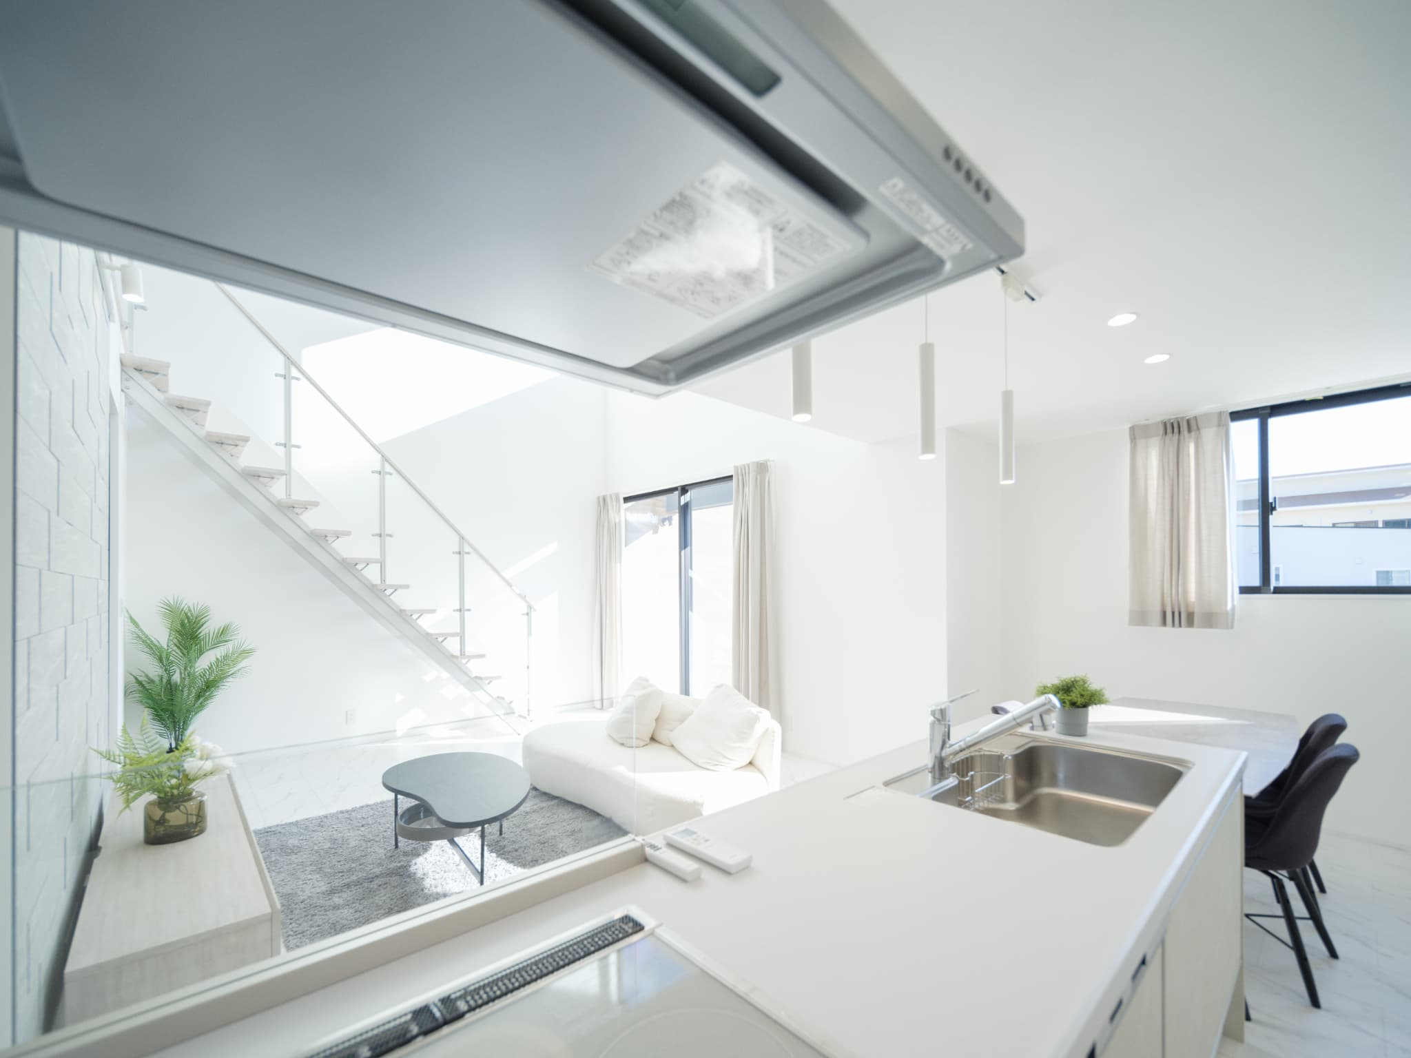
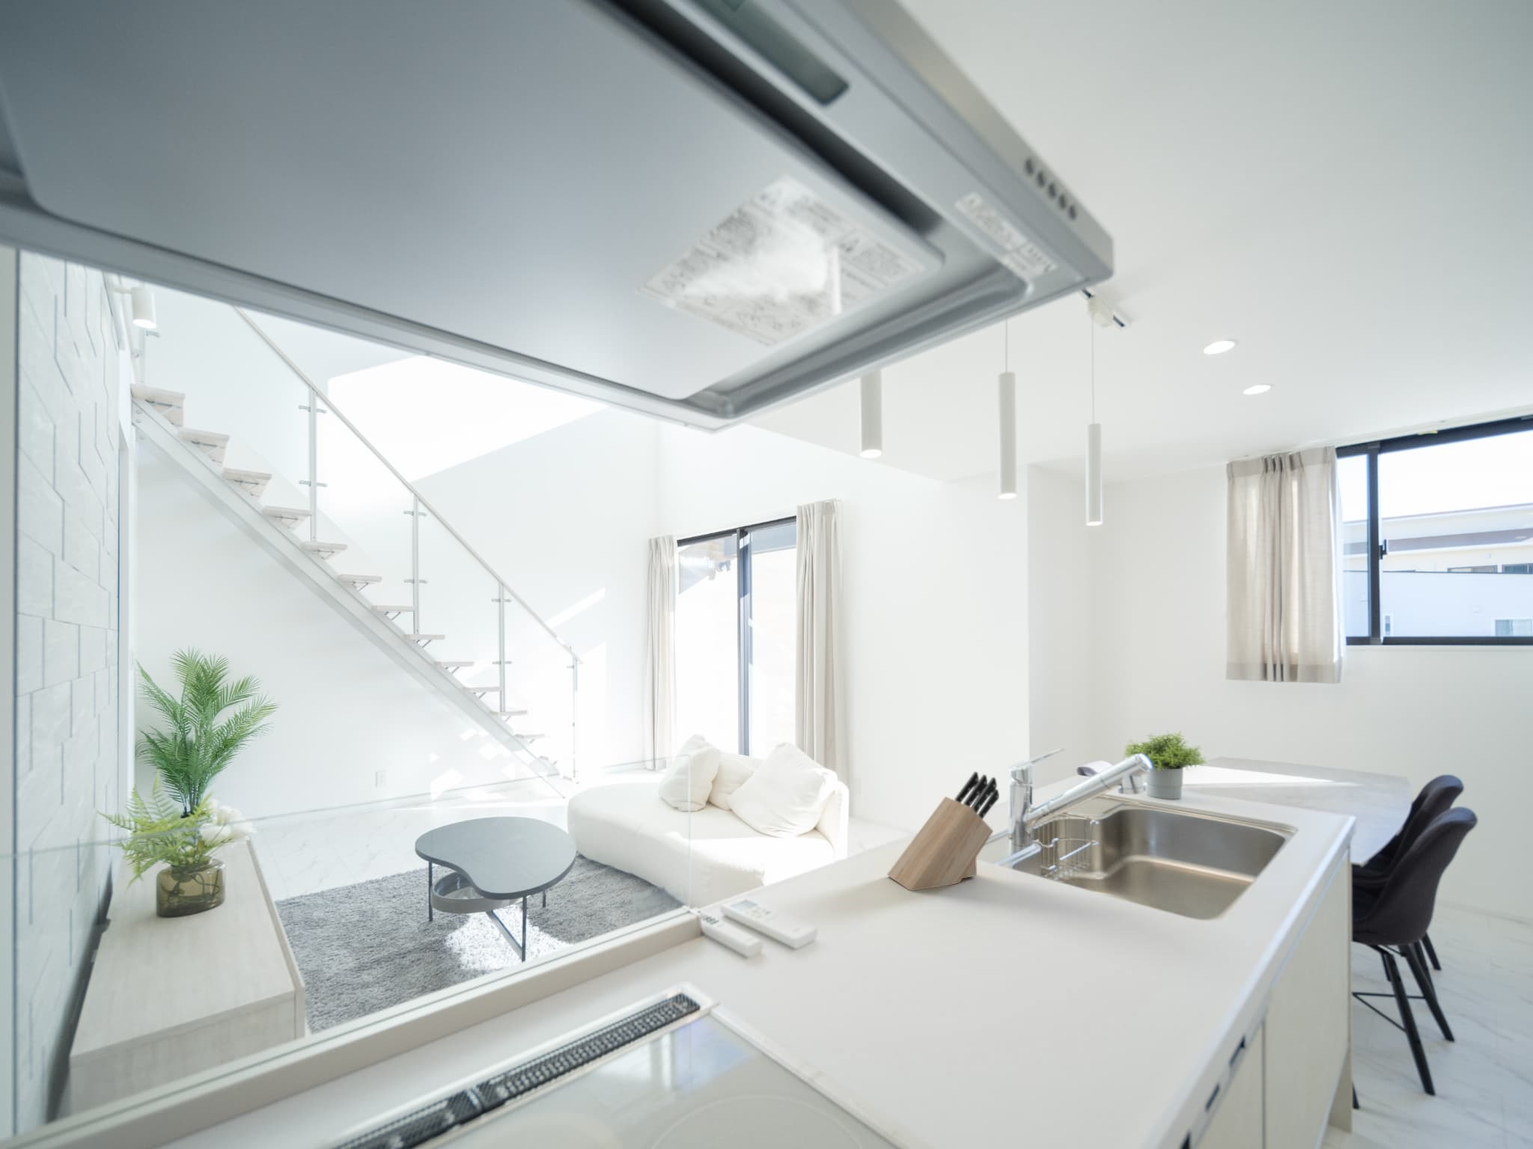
+ knife block (946, 827)
